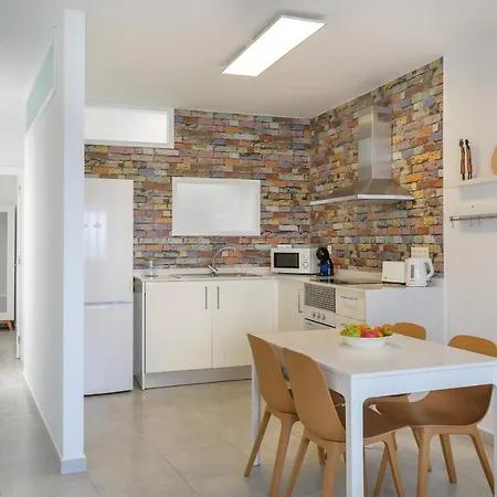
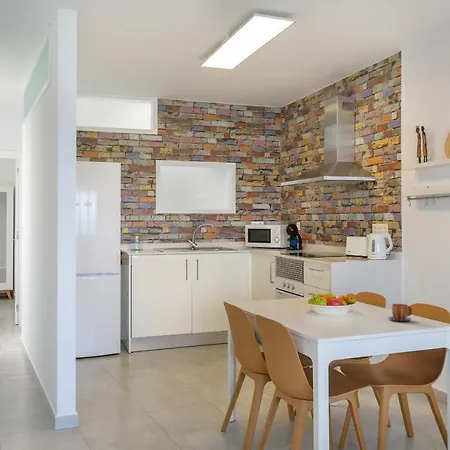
+ mug (400, 312)
